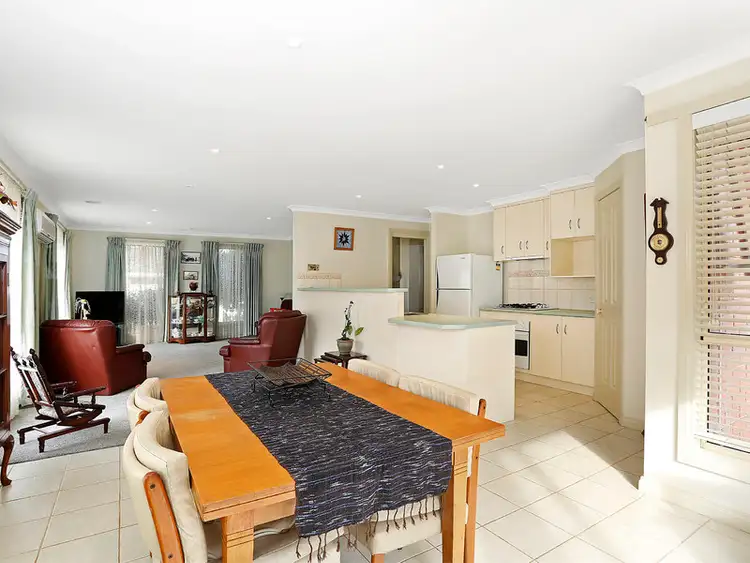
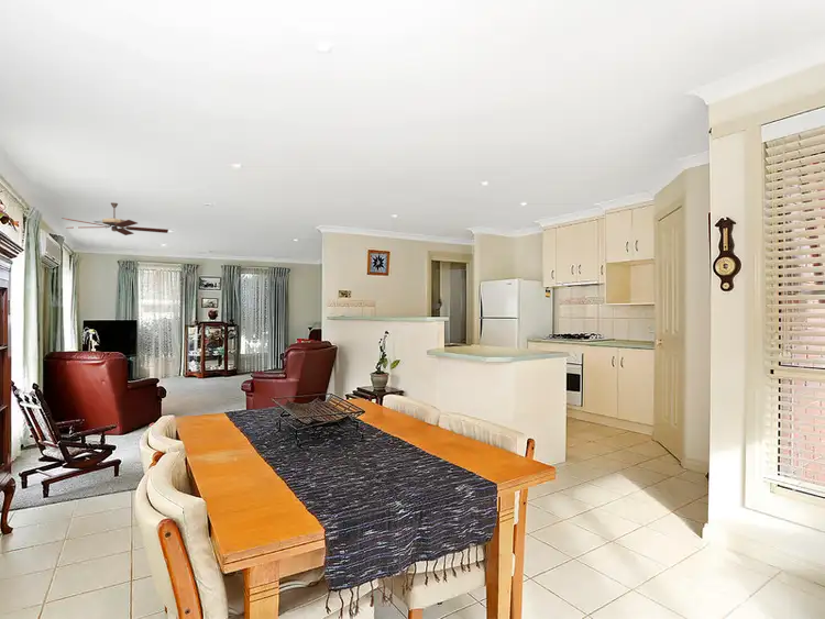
+ ceiling fan (118, 219)
